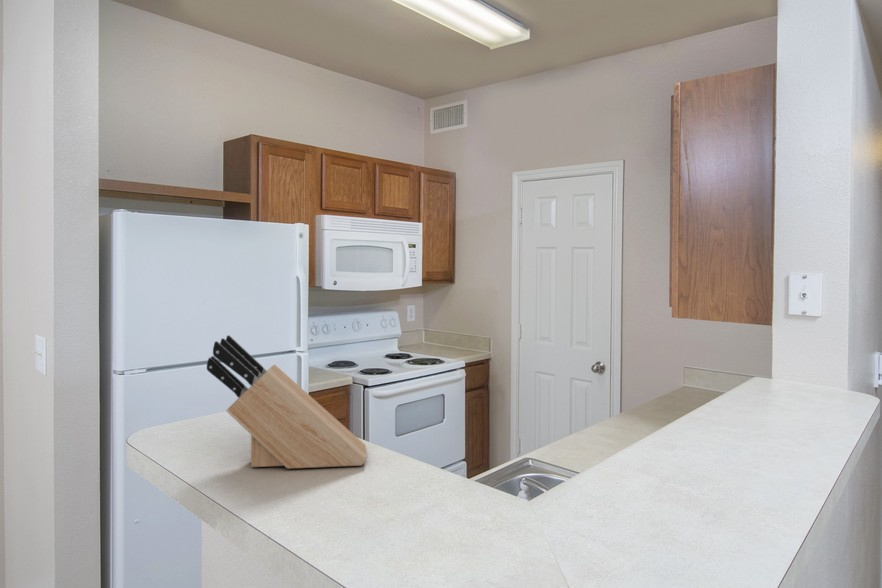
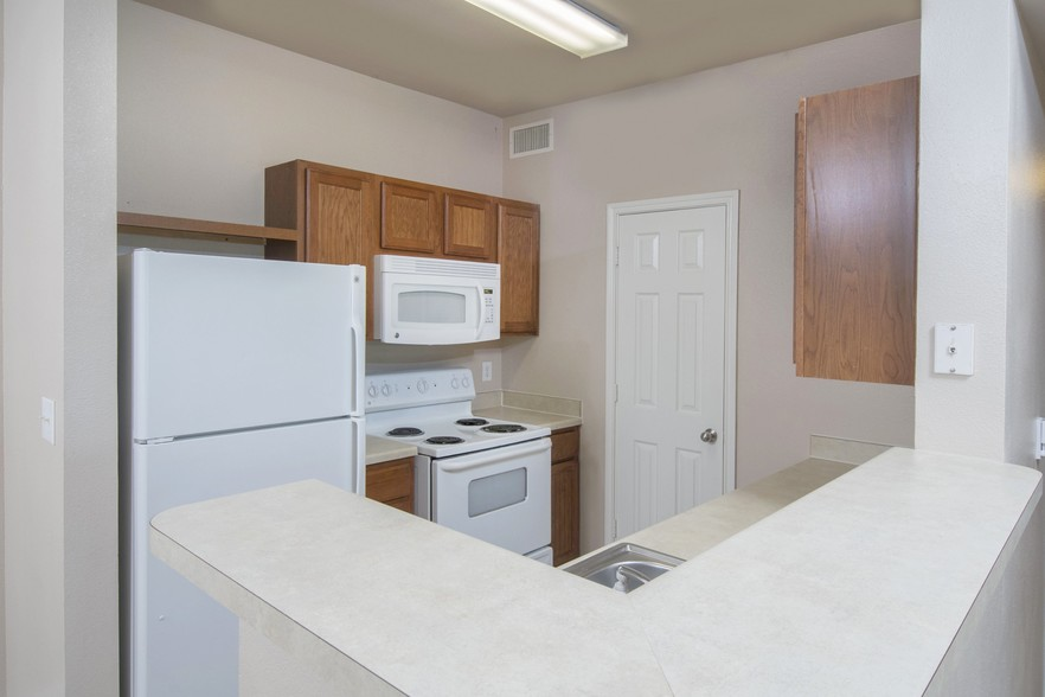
- knife block (288, 398)
